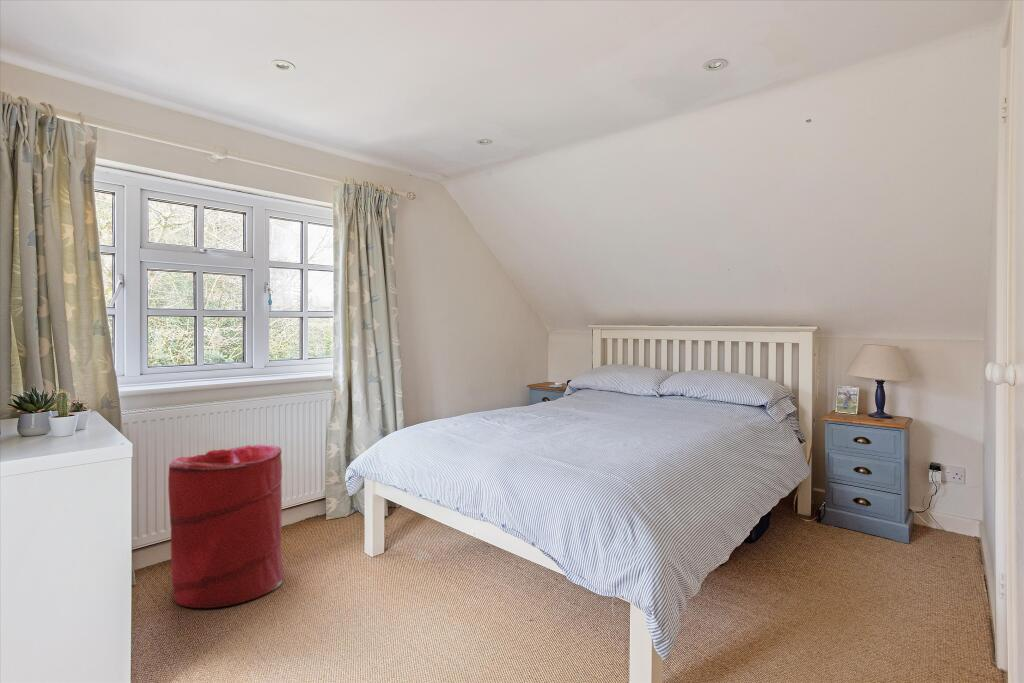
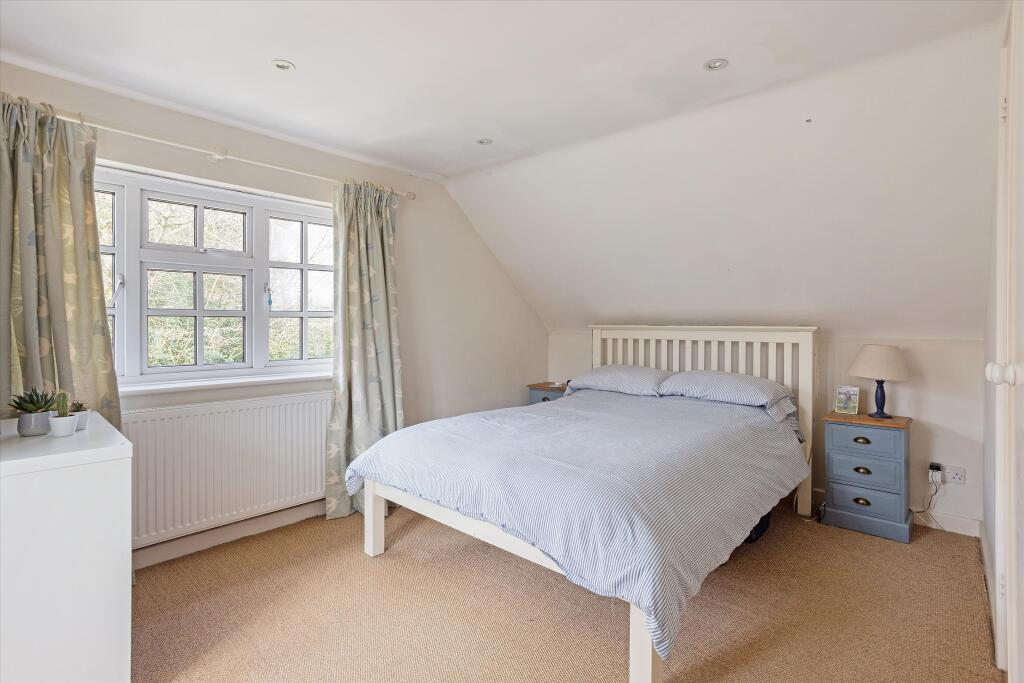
- laundry hamper (228, 517)
